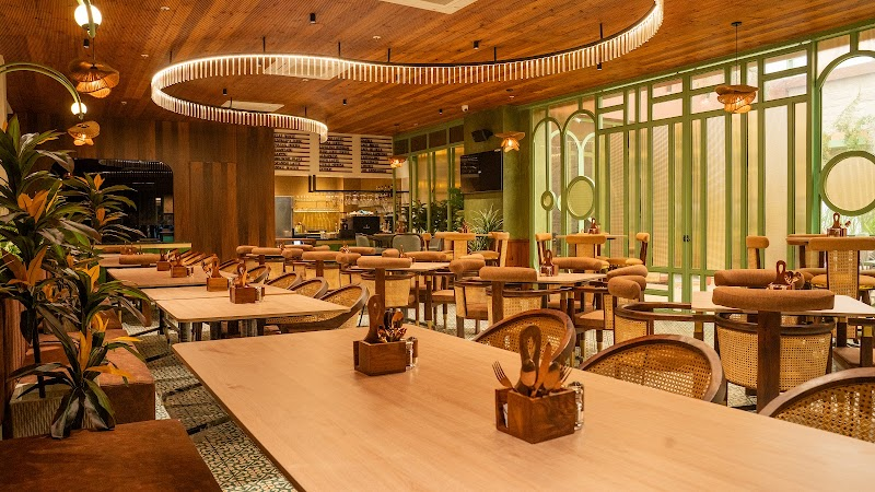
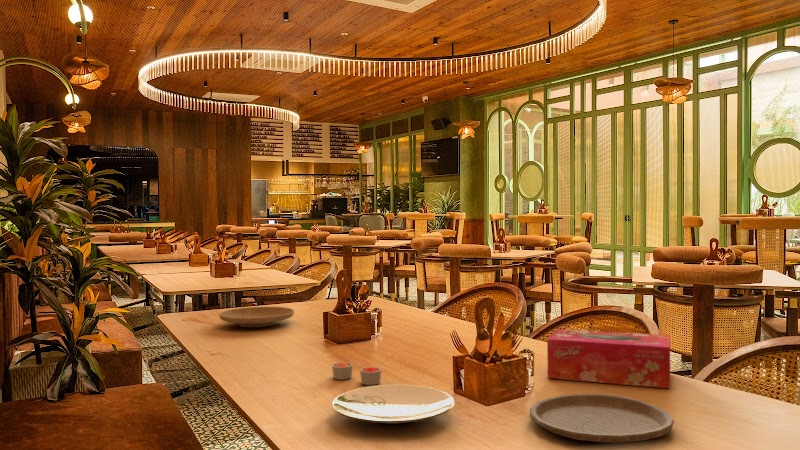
+ plate (257, 318)
+ candle (360, 372)
+ plate (599, 418)
+ tissue box (609, 356)
+ plate (393, 408)
